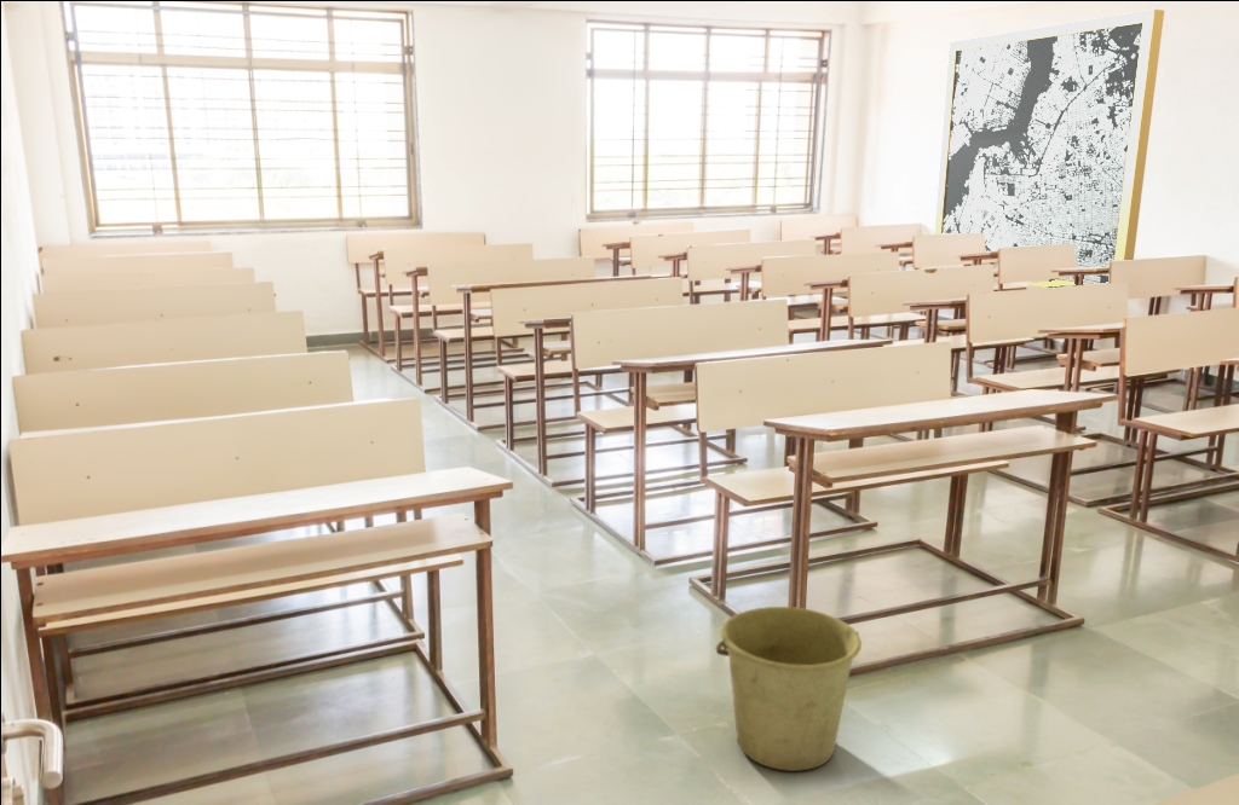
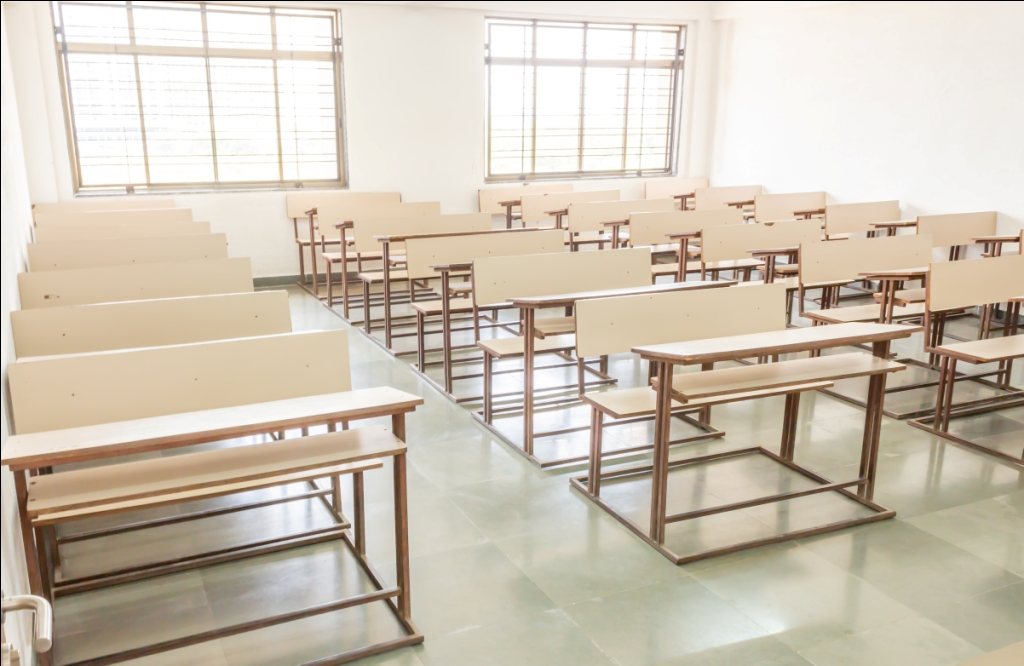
- bucket (786, 690)
- wall art (1032, 158)
